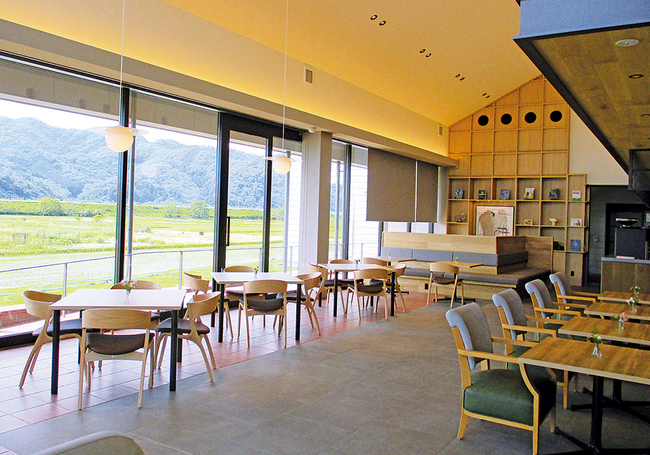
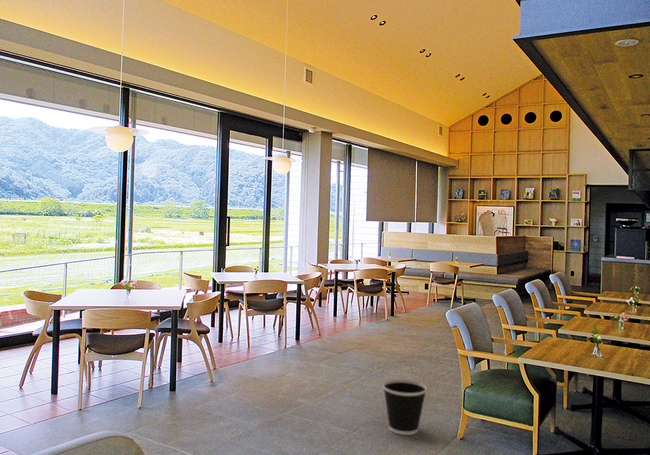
+ wastebasket (404, 407)
